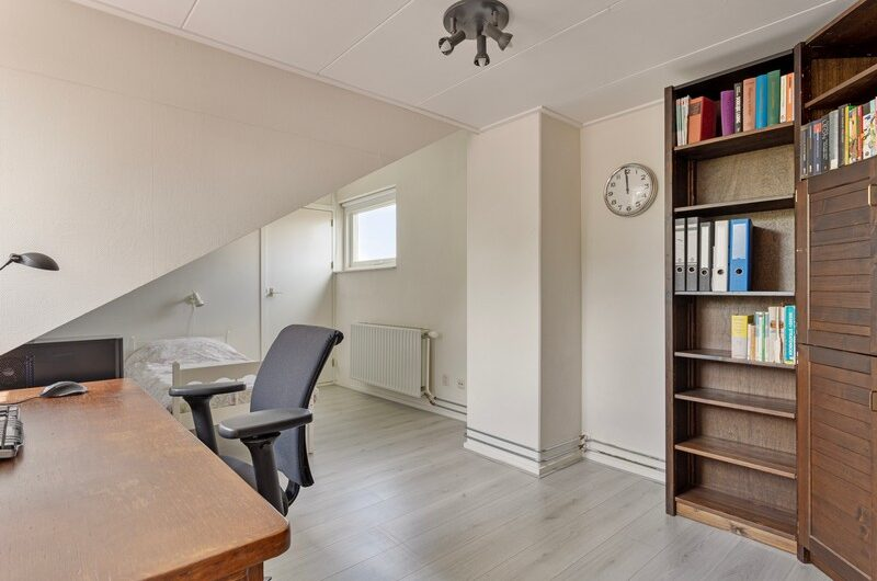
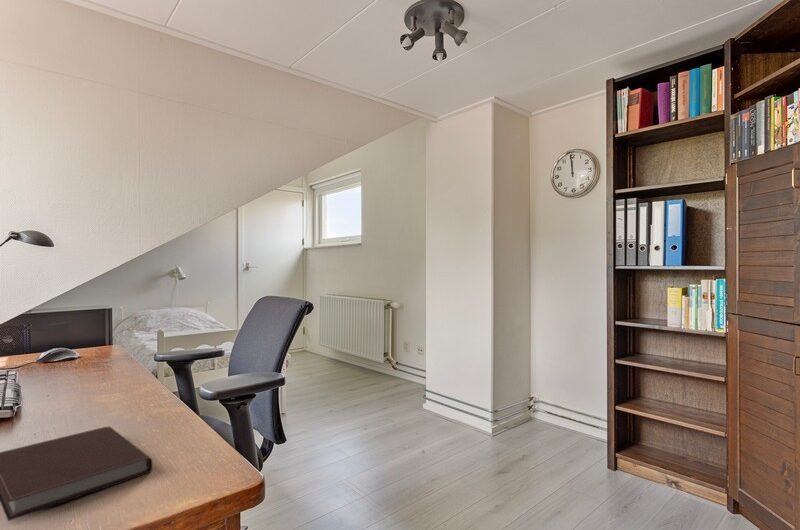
+ notebook (69, 463)
